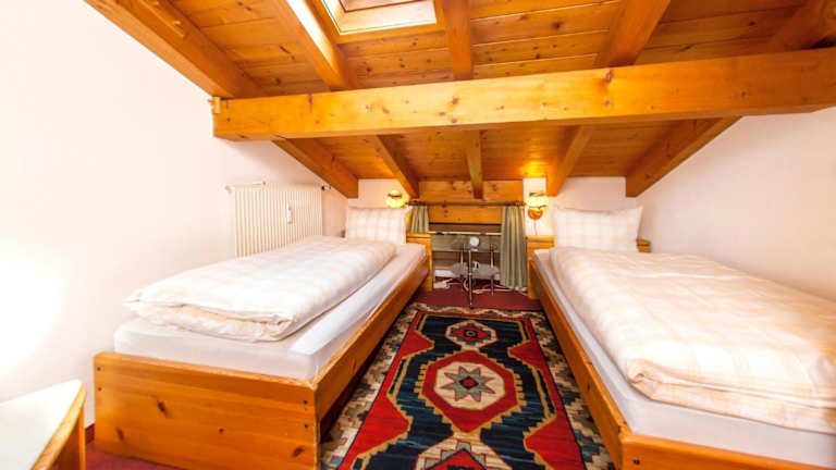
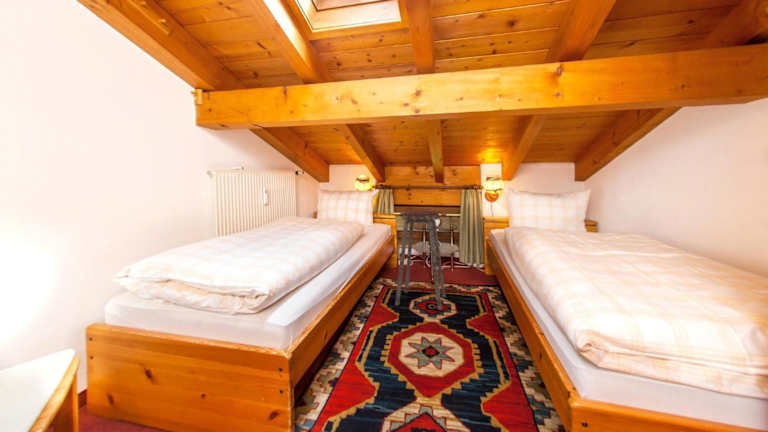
+ music stool (410, 255)
